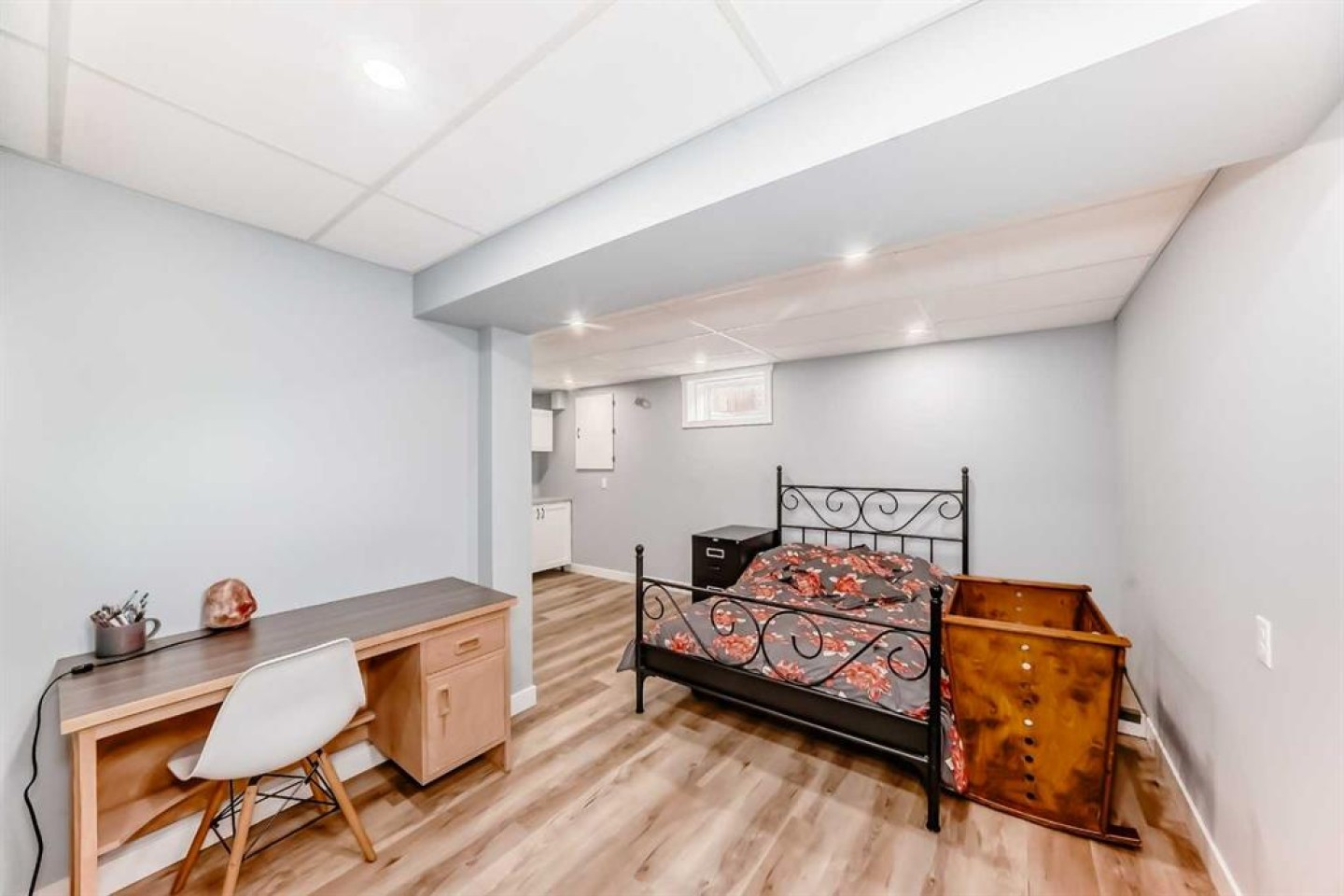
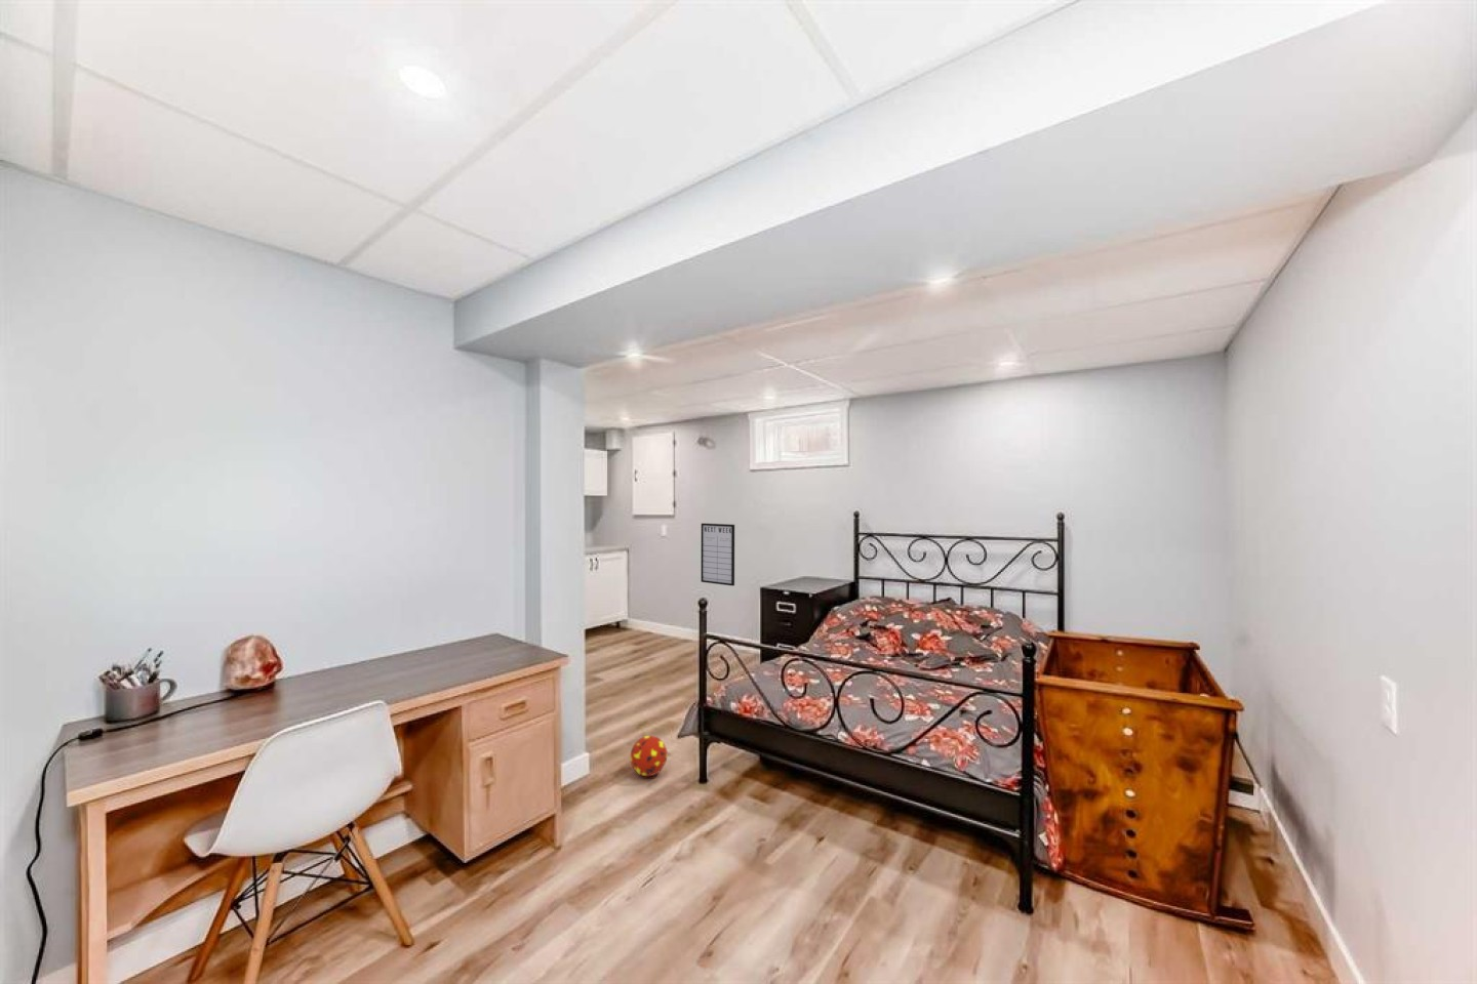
+ writing board (717, 554)
+ ball (648, 756)
